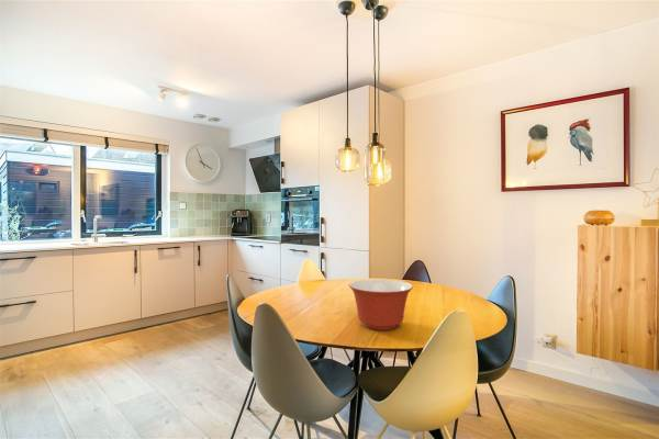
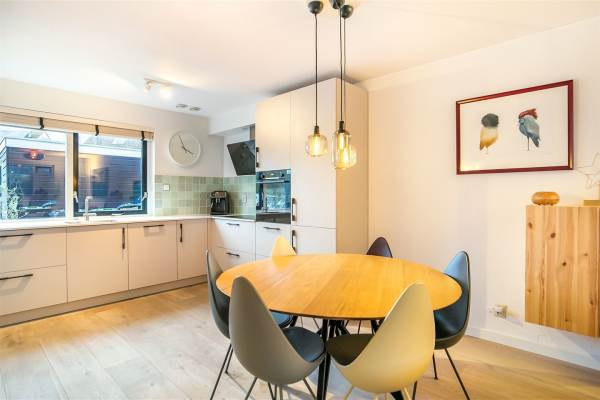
- mixing bowl (380, 304)
